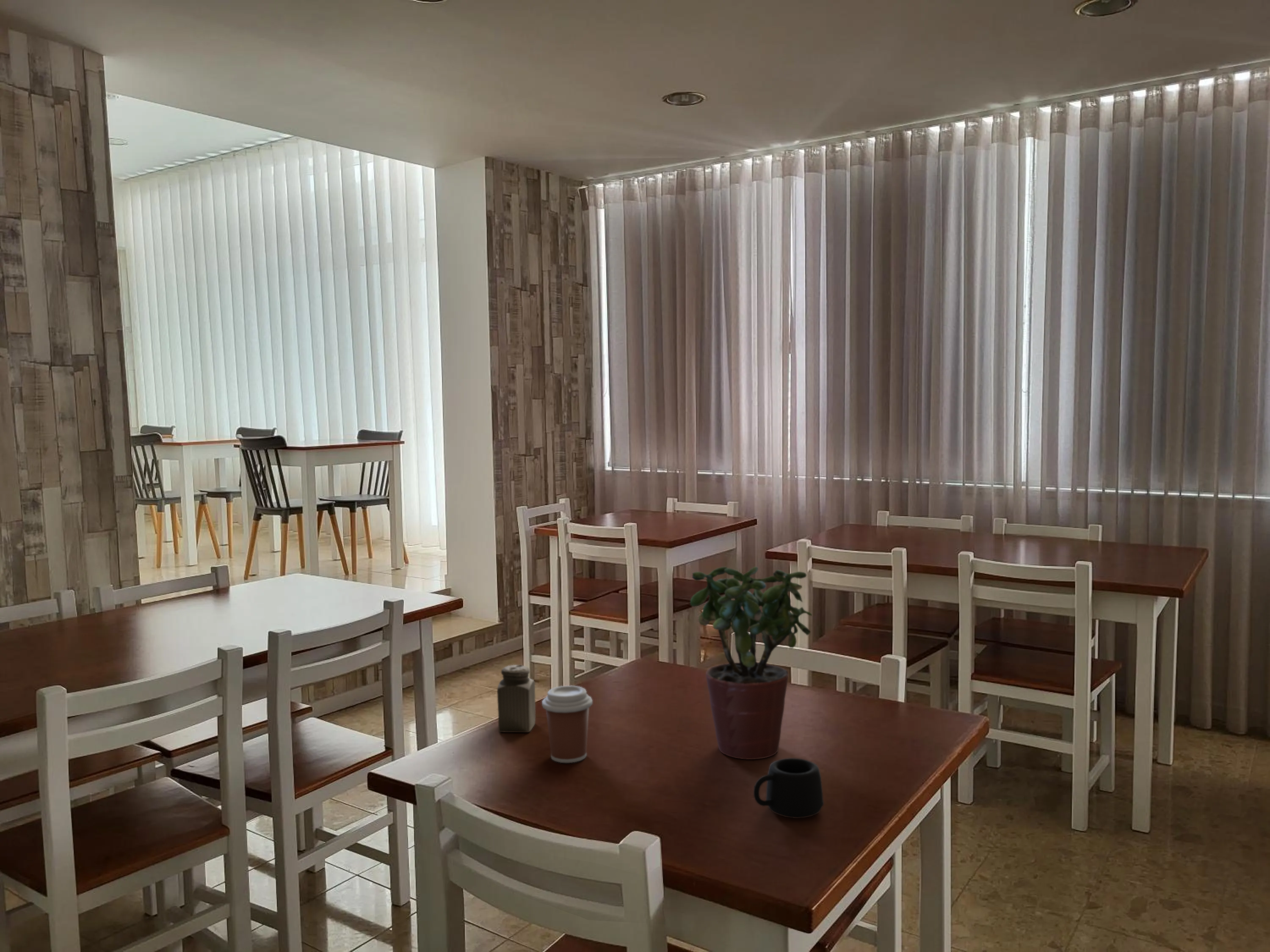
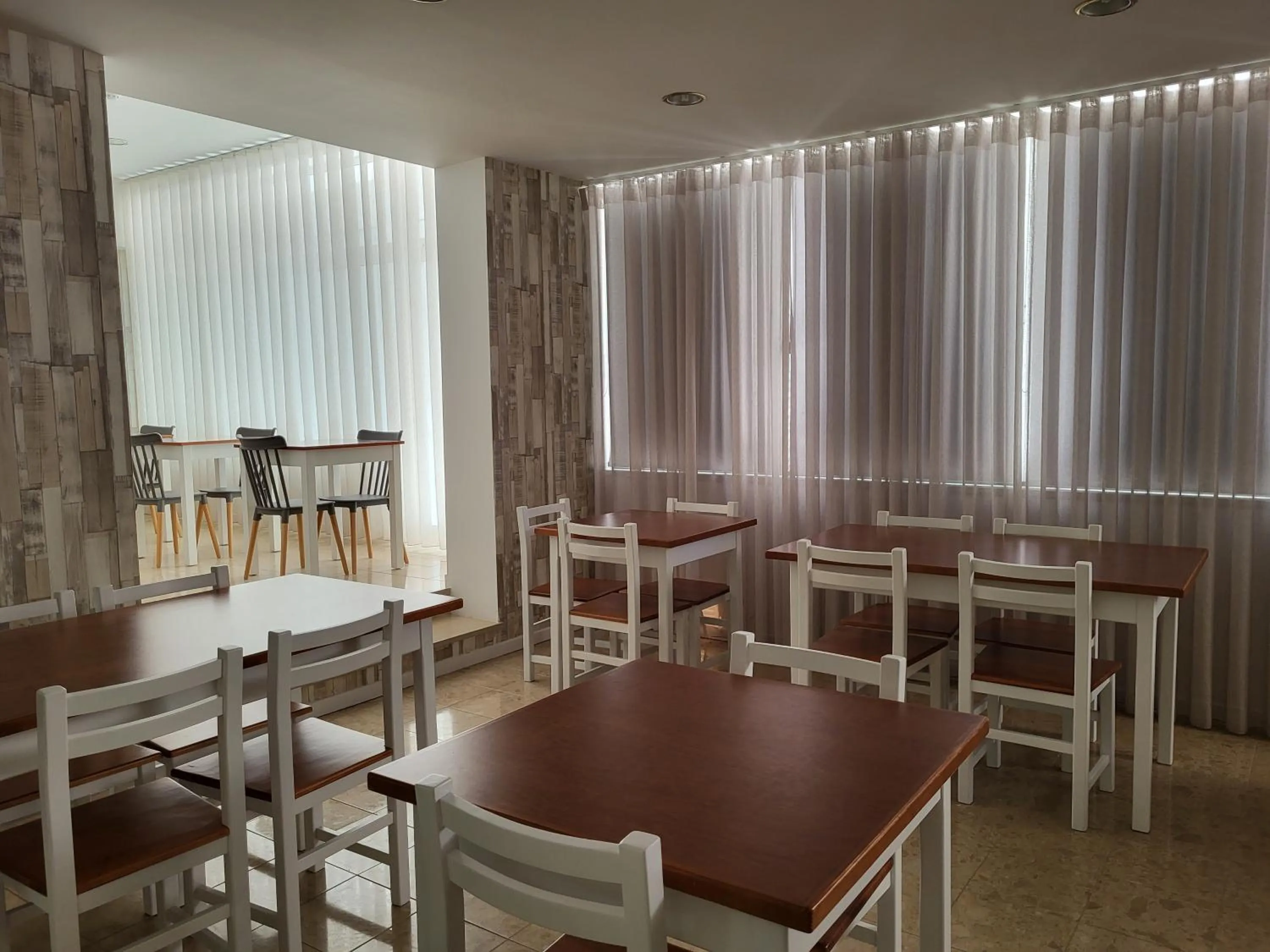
- salt shaker (516, 697)
- coffee cup (568, 724)
- potted plant (739, 654)
- mug (786, 790)
